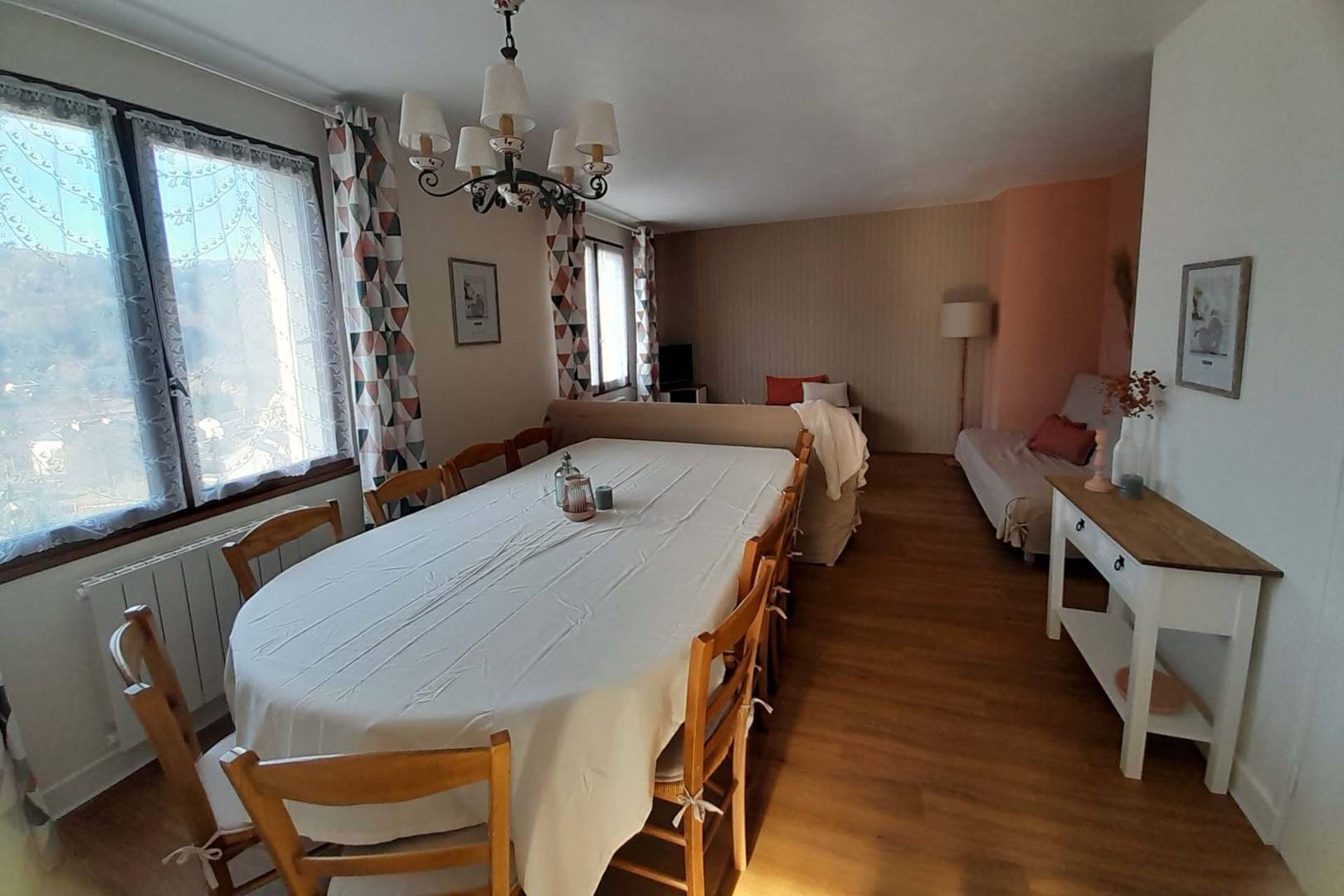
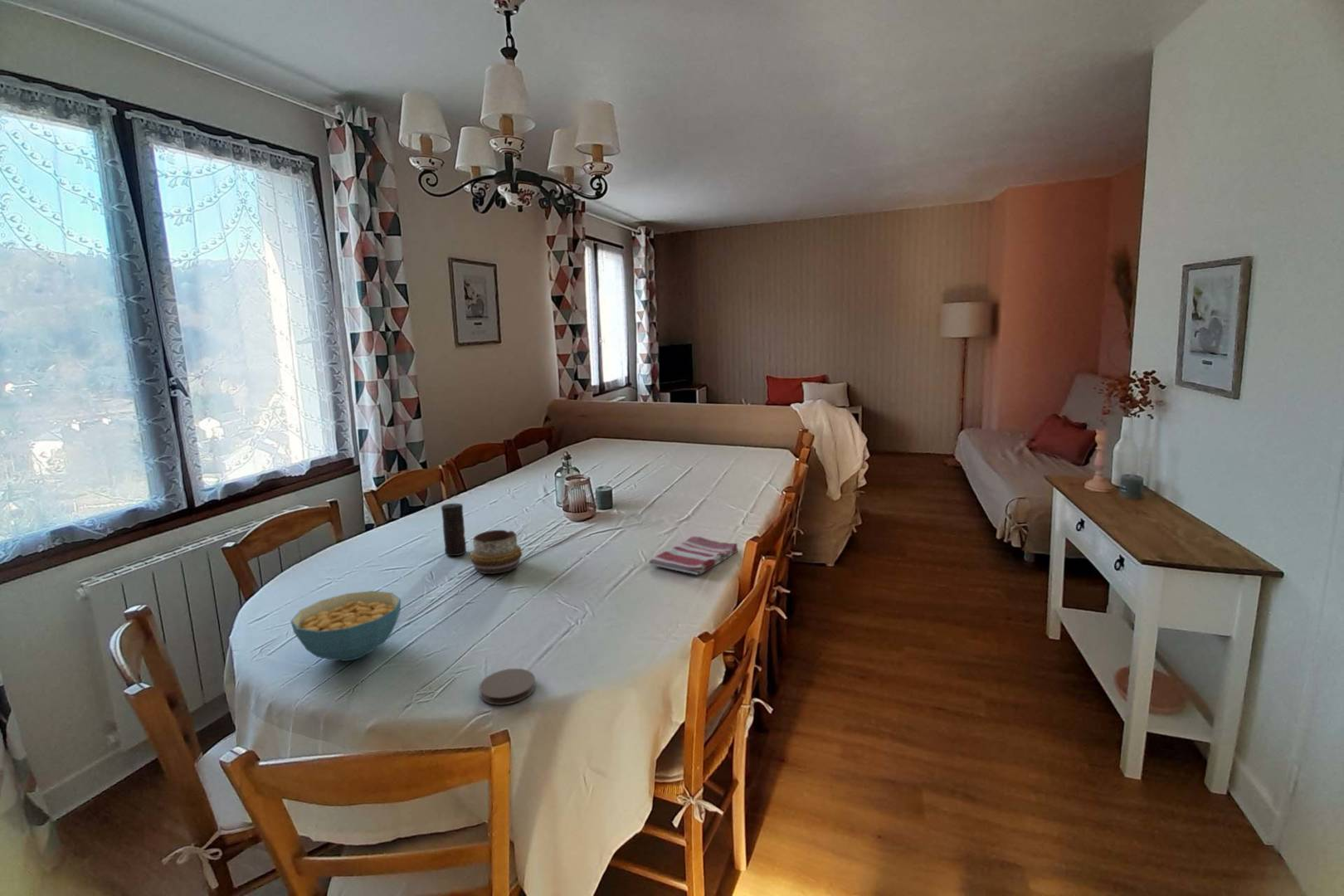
+ decorative bowl (495, 552)
+ dish towel (694, 553)
+ cereal bowl (350, 631)
+ candle (454, 529)
+ coaster (508, 685)
